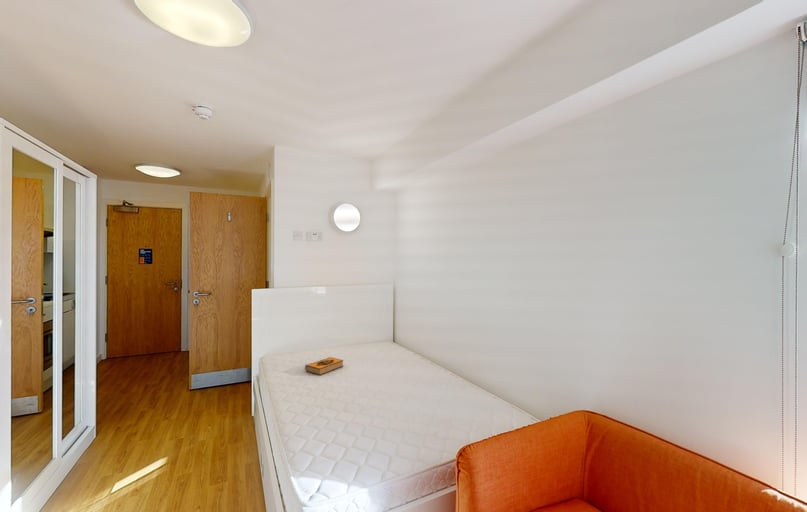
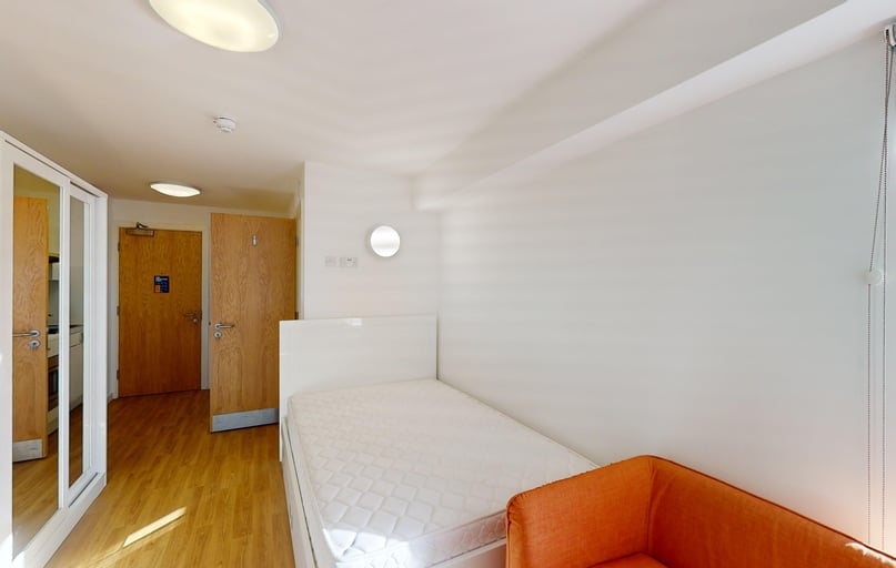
- hardback book (324, 365)
